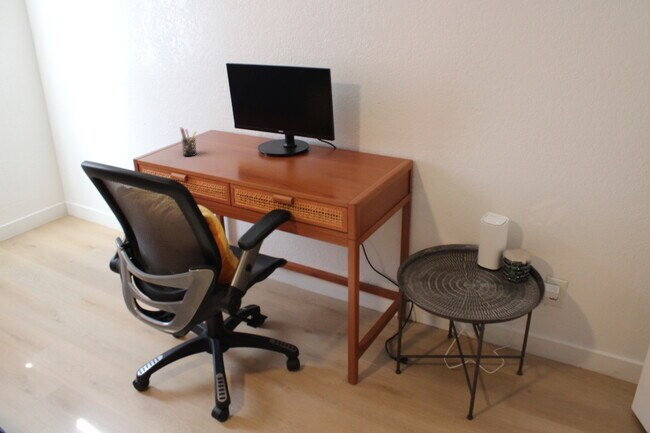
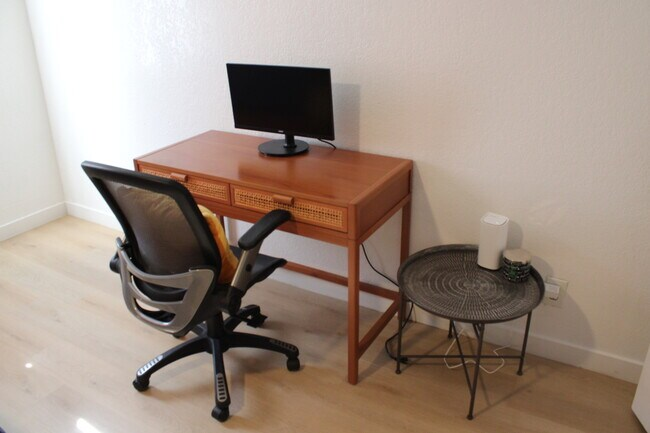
- pen holder (187, 141)
